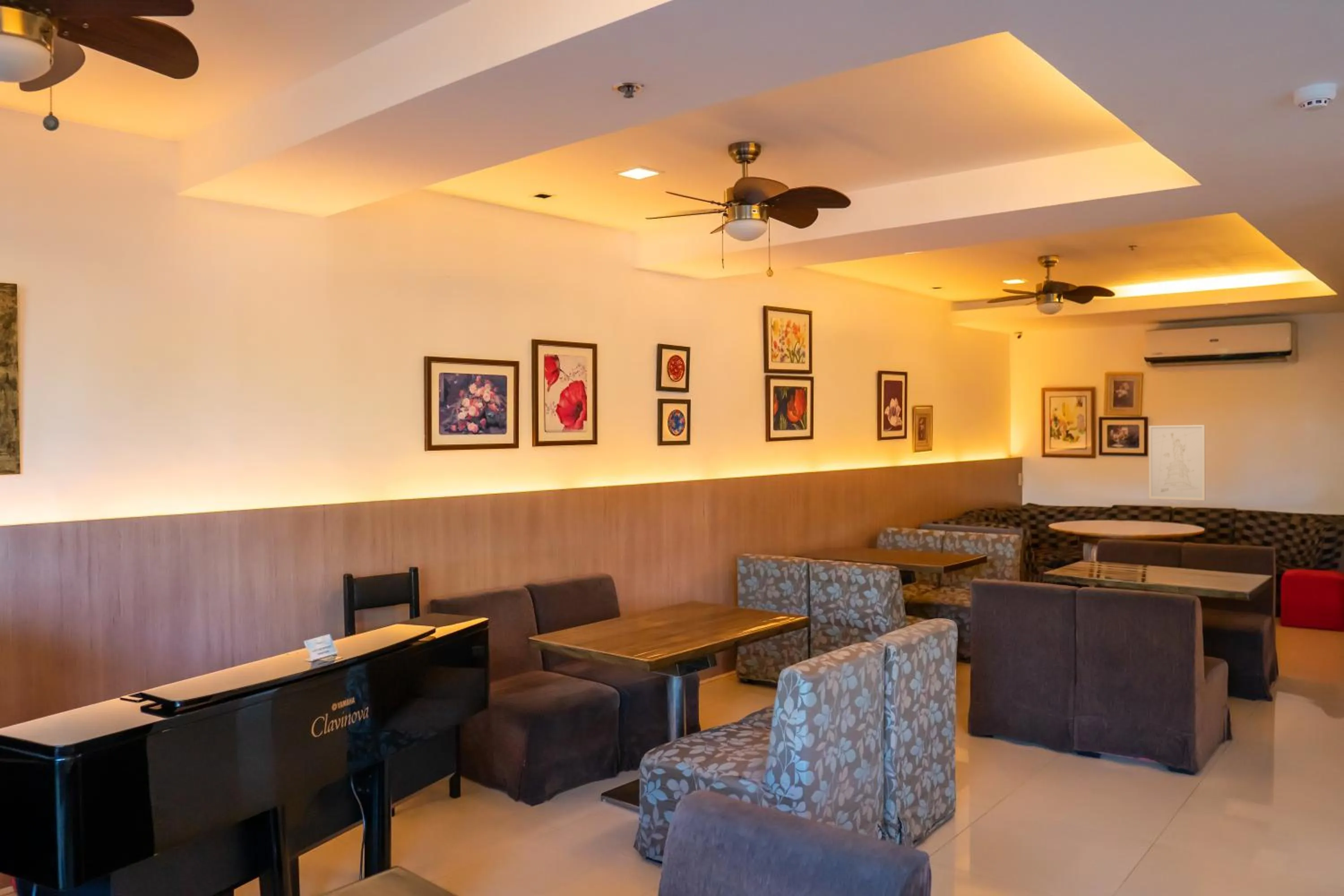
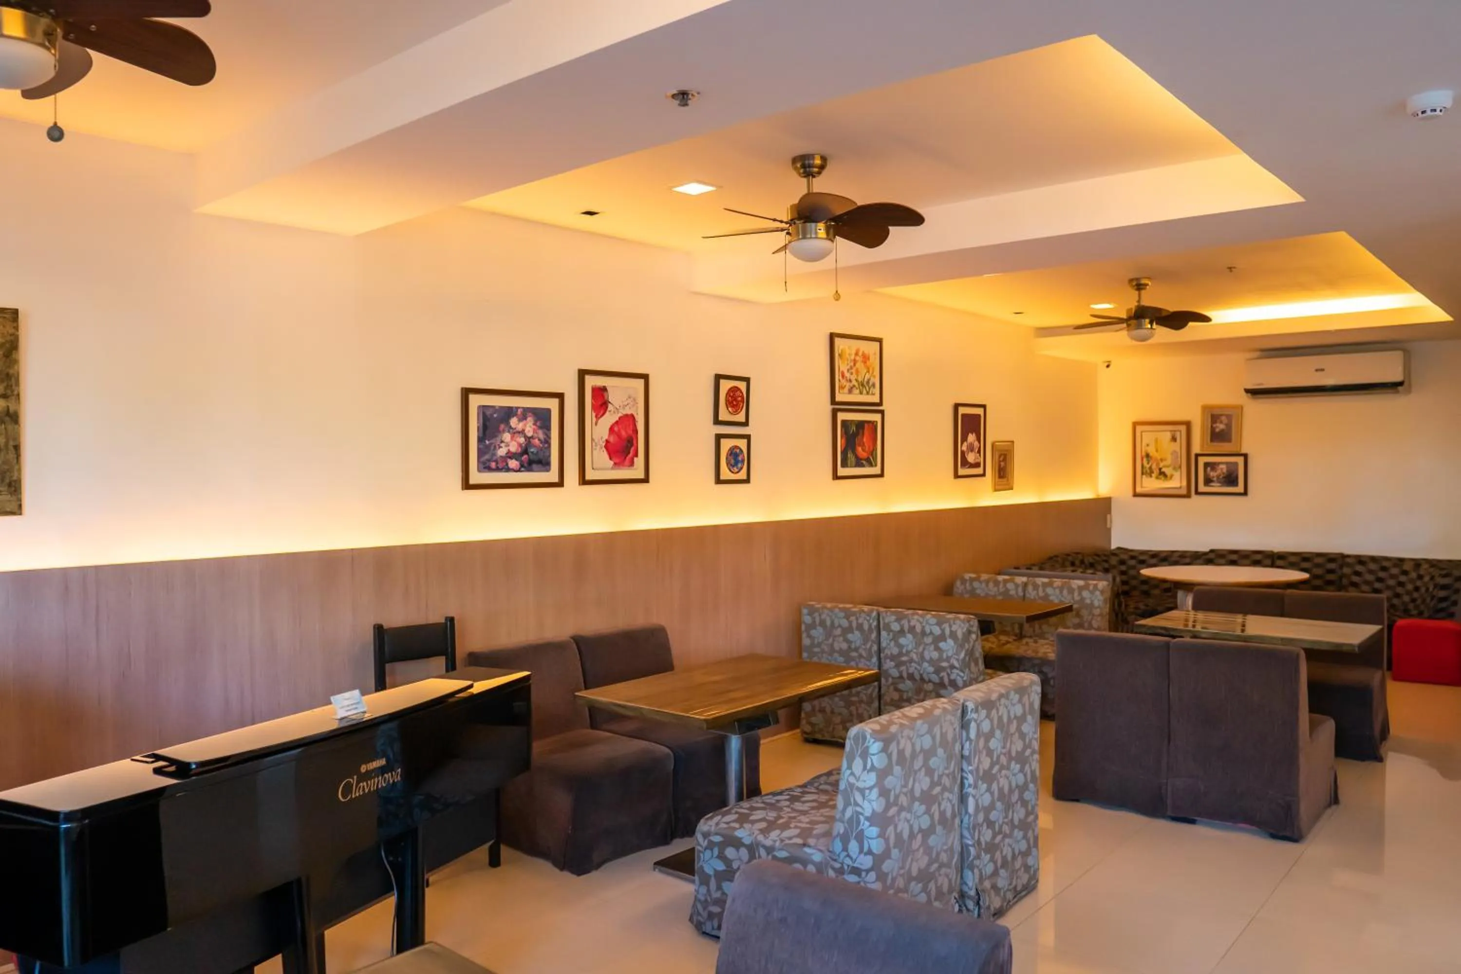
- wall art (1176, 462)
